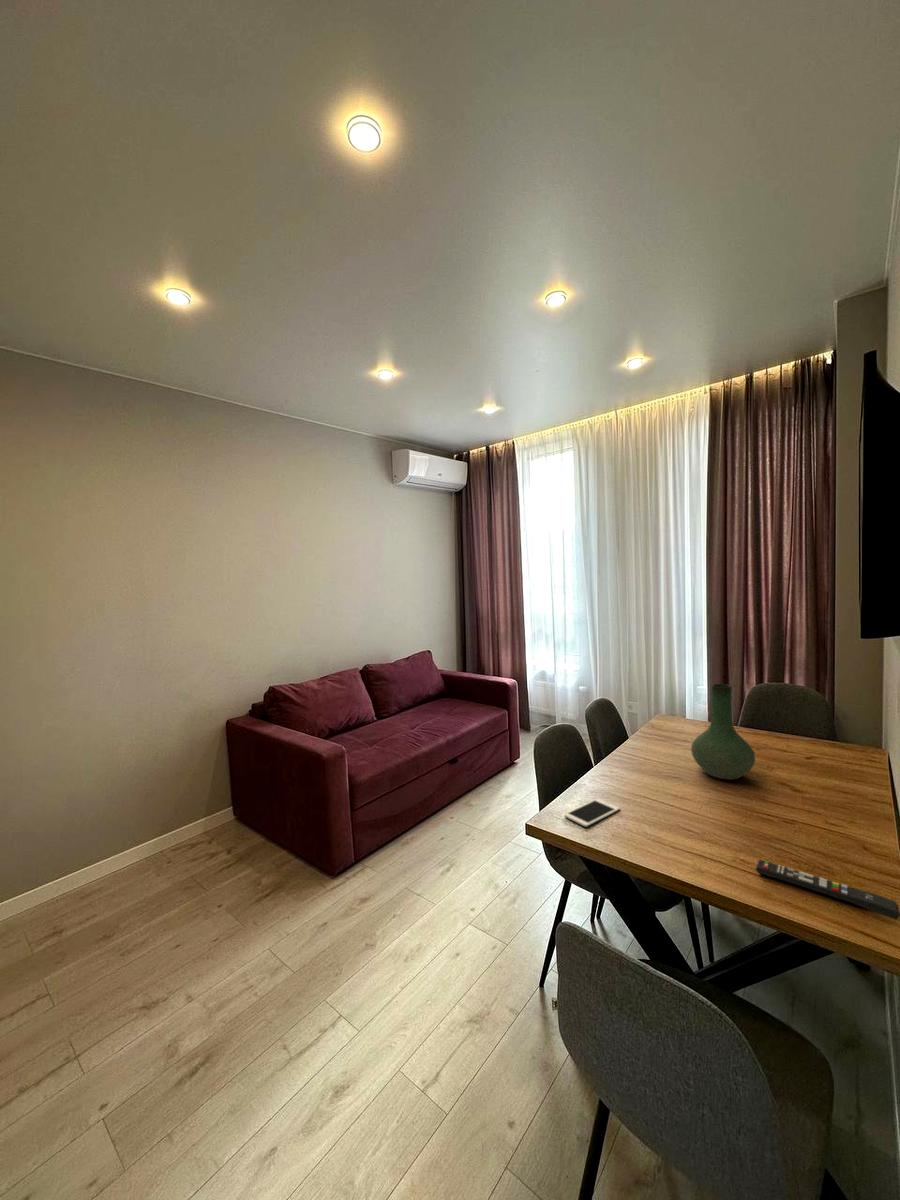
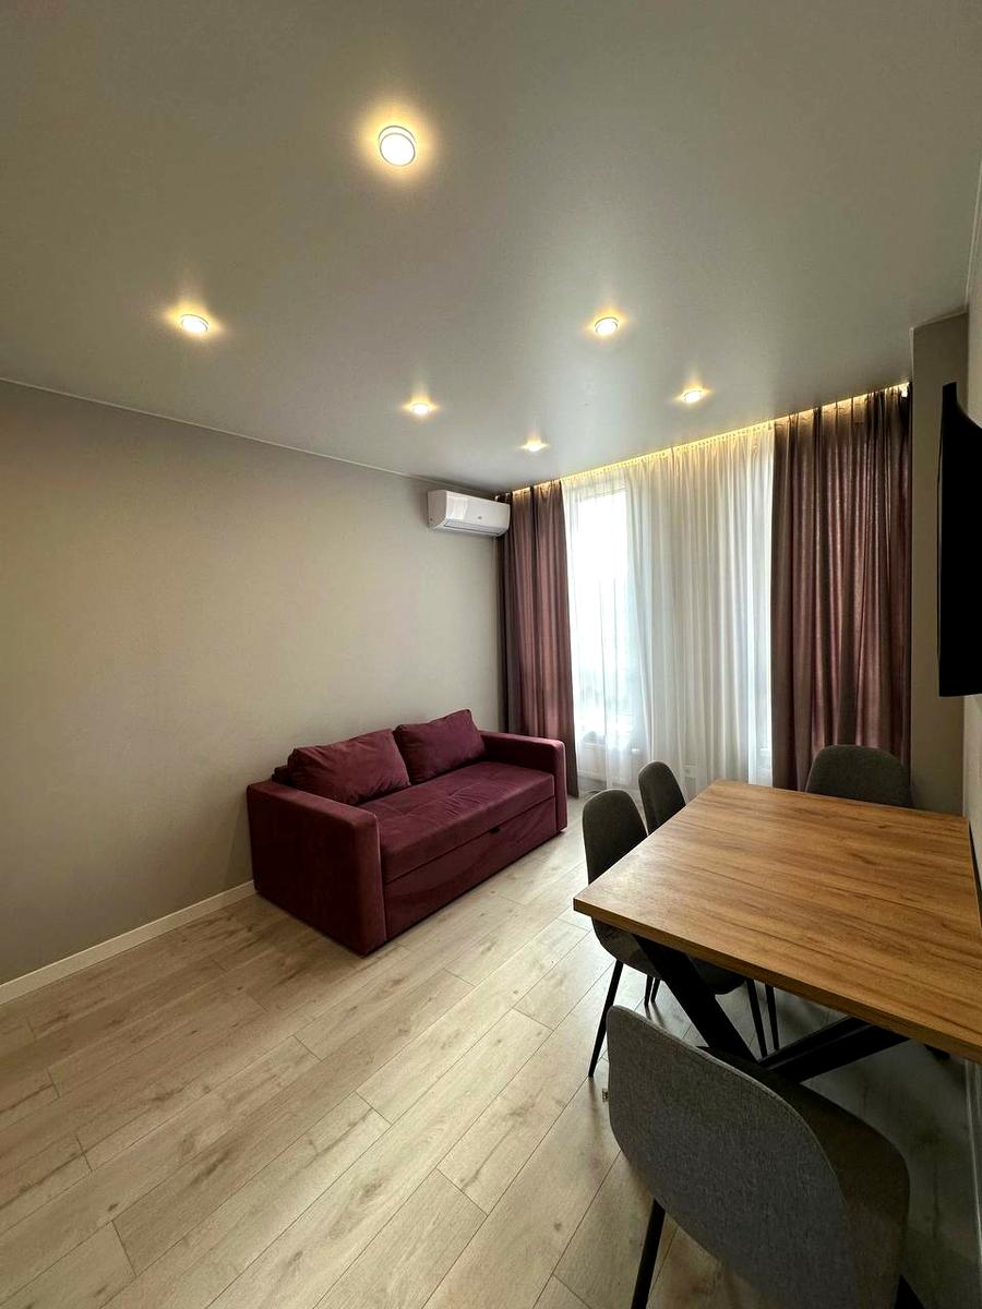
- vase (721, 729)
- cell phone (592, 811)
- remote control (822, 886)
